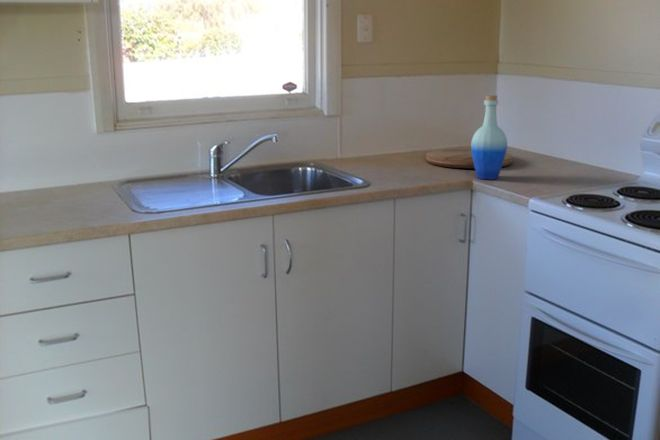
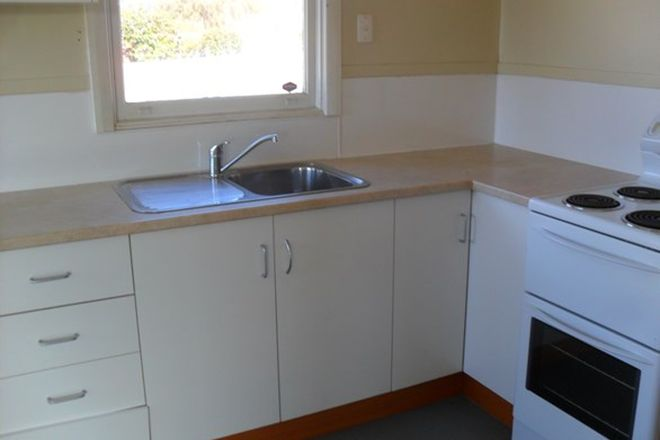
- bottle (489, 137)
- cutting board (468, 158)
